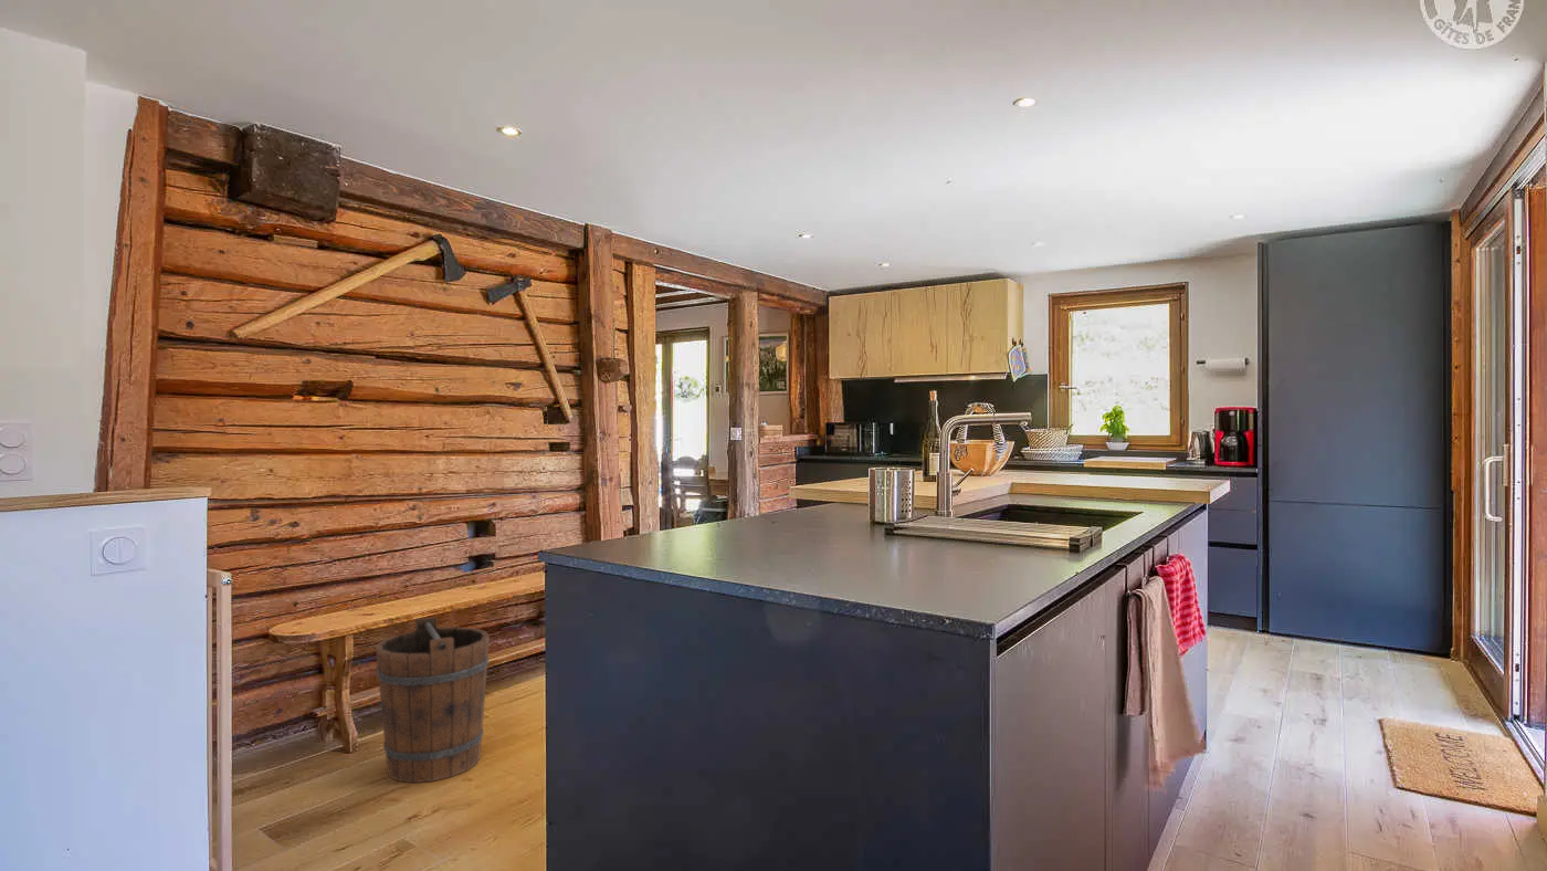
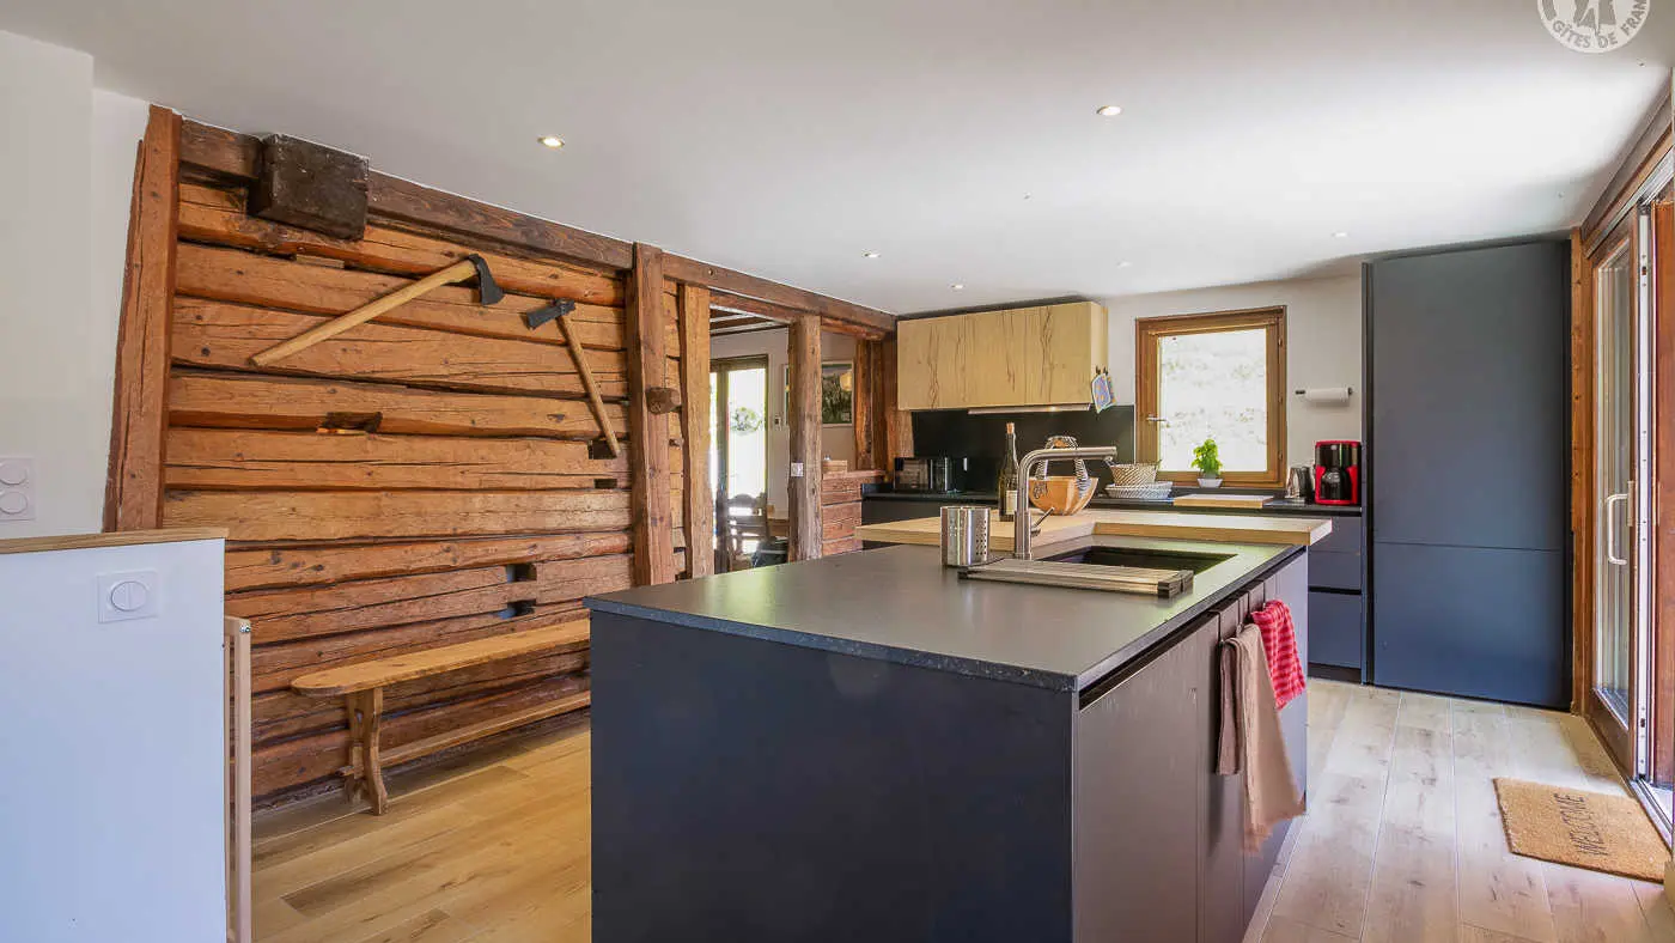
- wooden bucket (434, 695)
